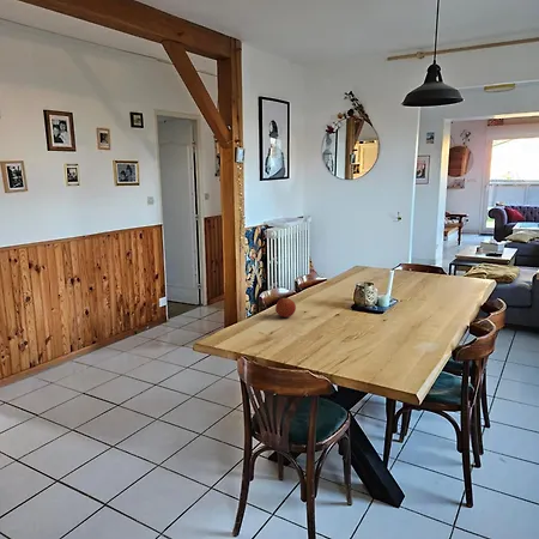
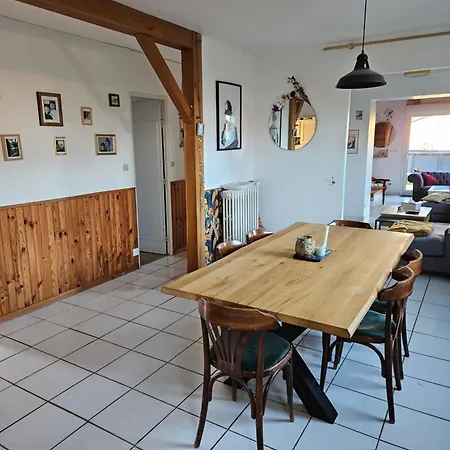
- fruit (285, 307)
